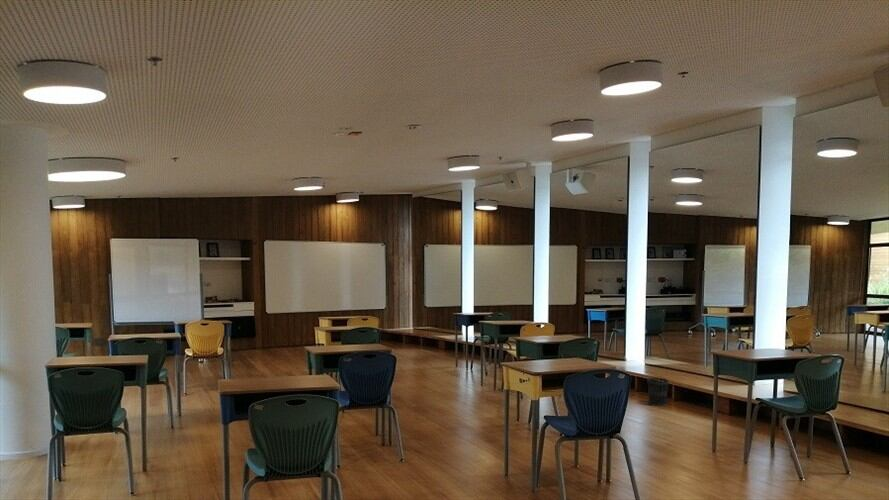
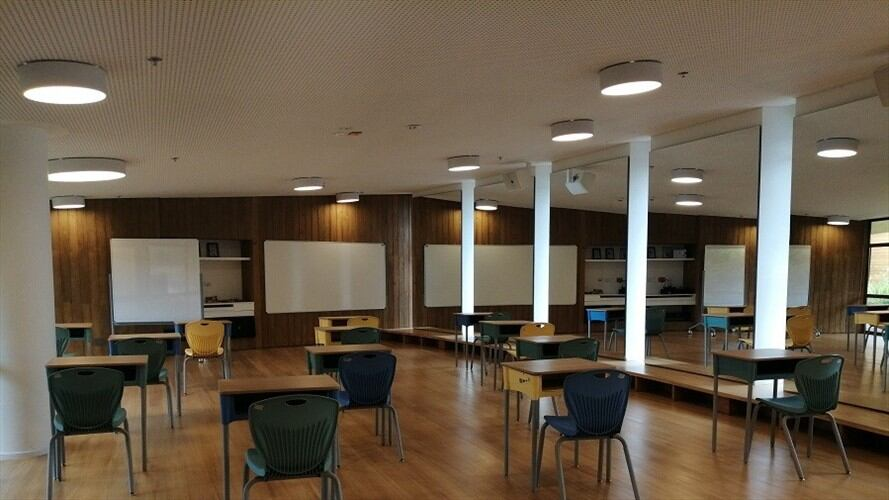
- wastebasket (657, 392)
